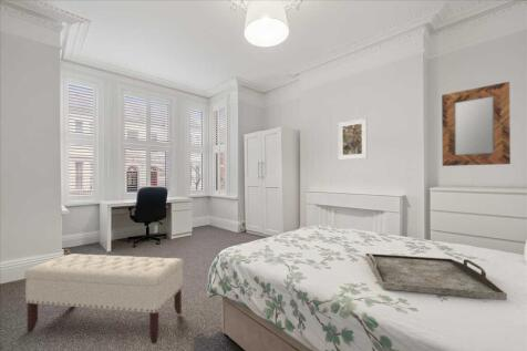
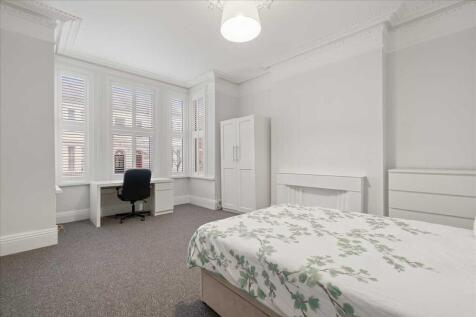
- bench (108, 291)
- serving tray (421, 267)
- home mirror (473, 126)
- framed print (352, 140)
